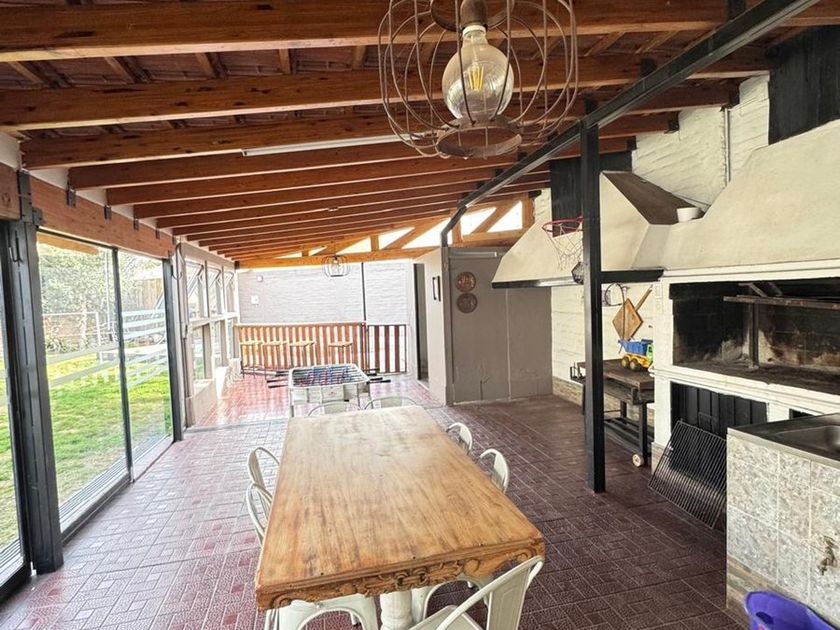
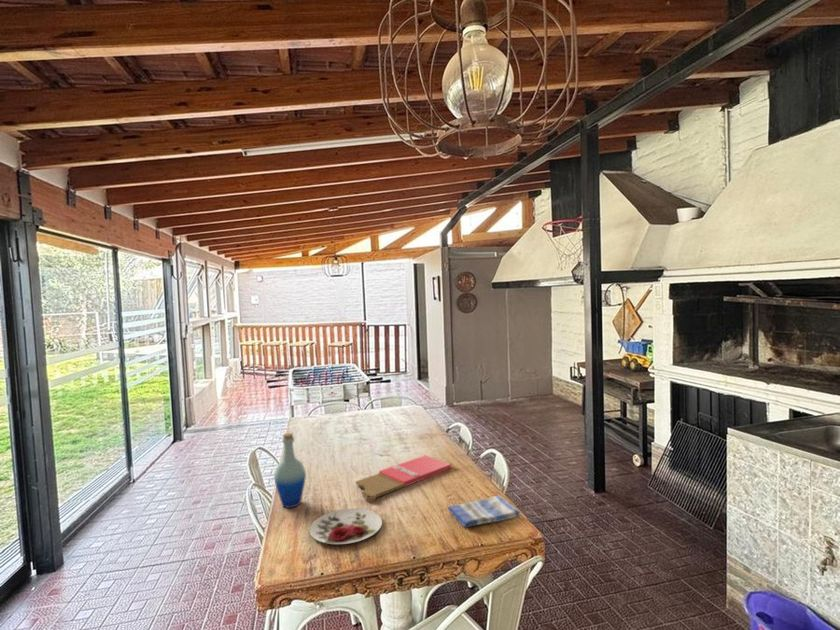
+ dish towel (483, 510)
+ cutting board (400, 475)
+ bottle (289, 469)
+ plate (346, 524)
